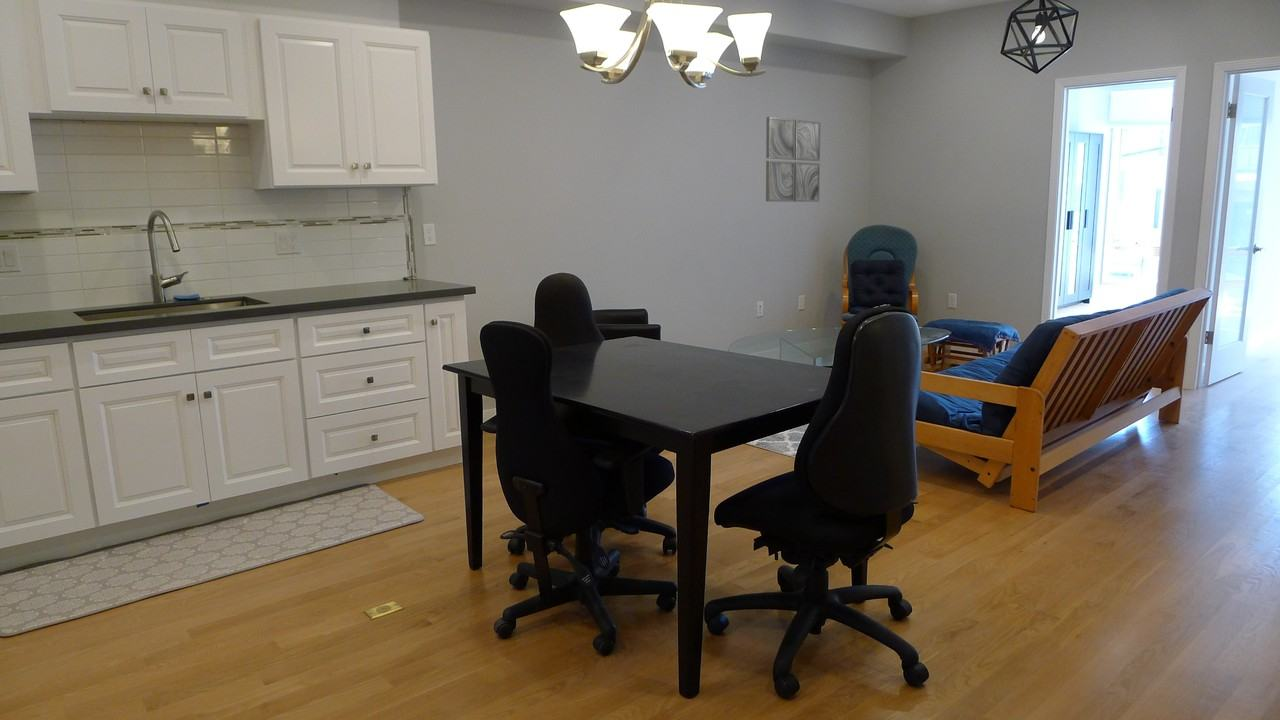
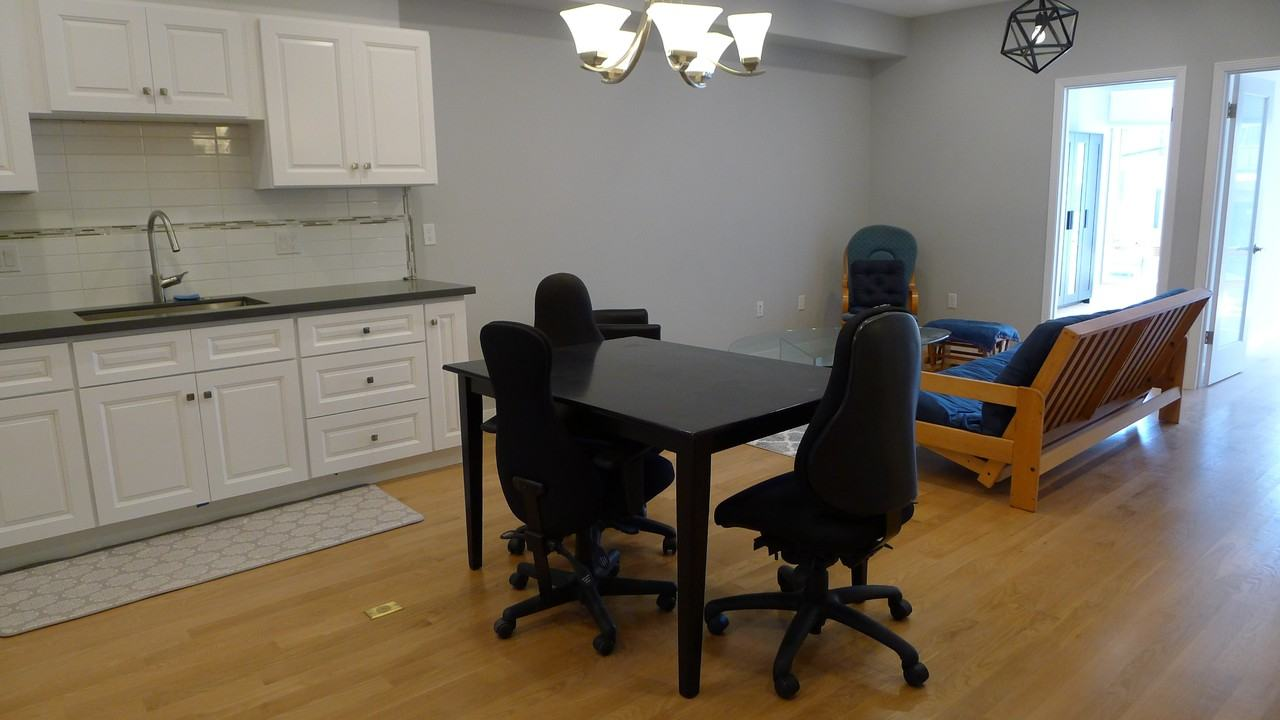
- wall art (793, 159)
